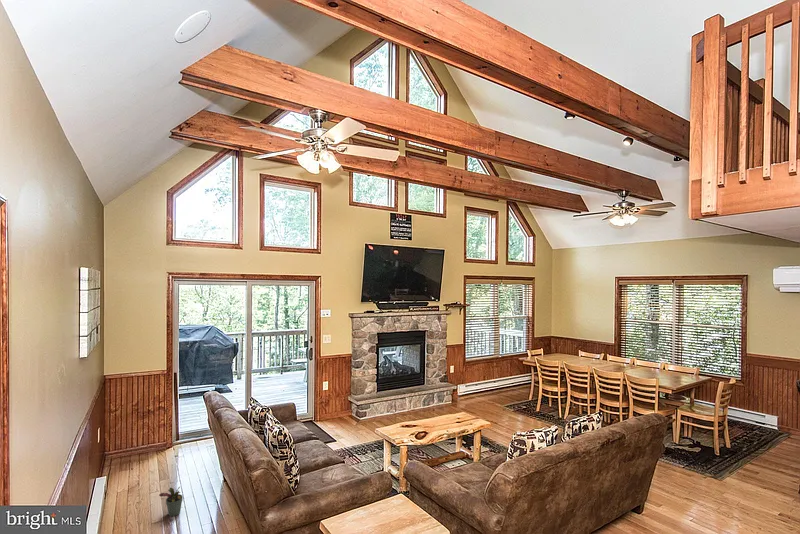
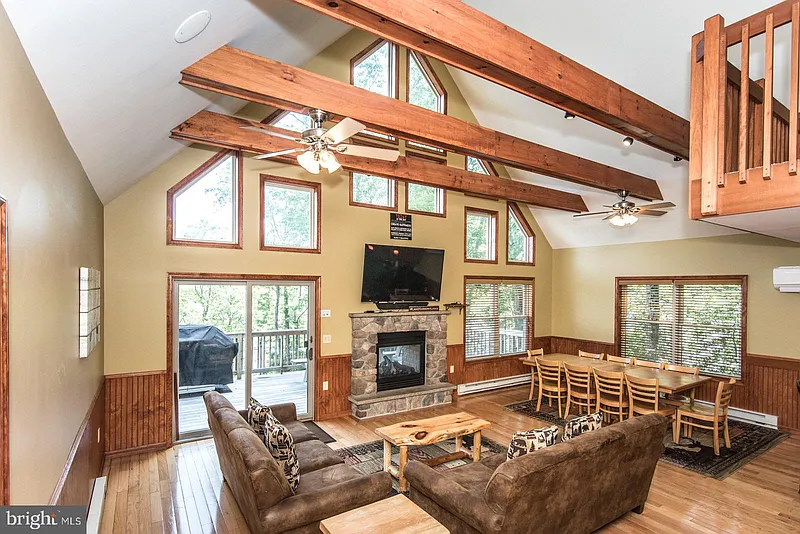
- potted plant (171, 499)
